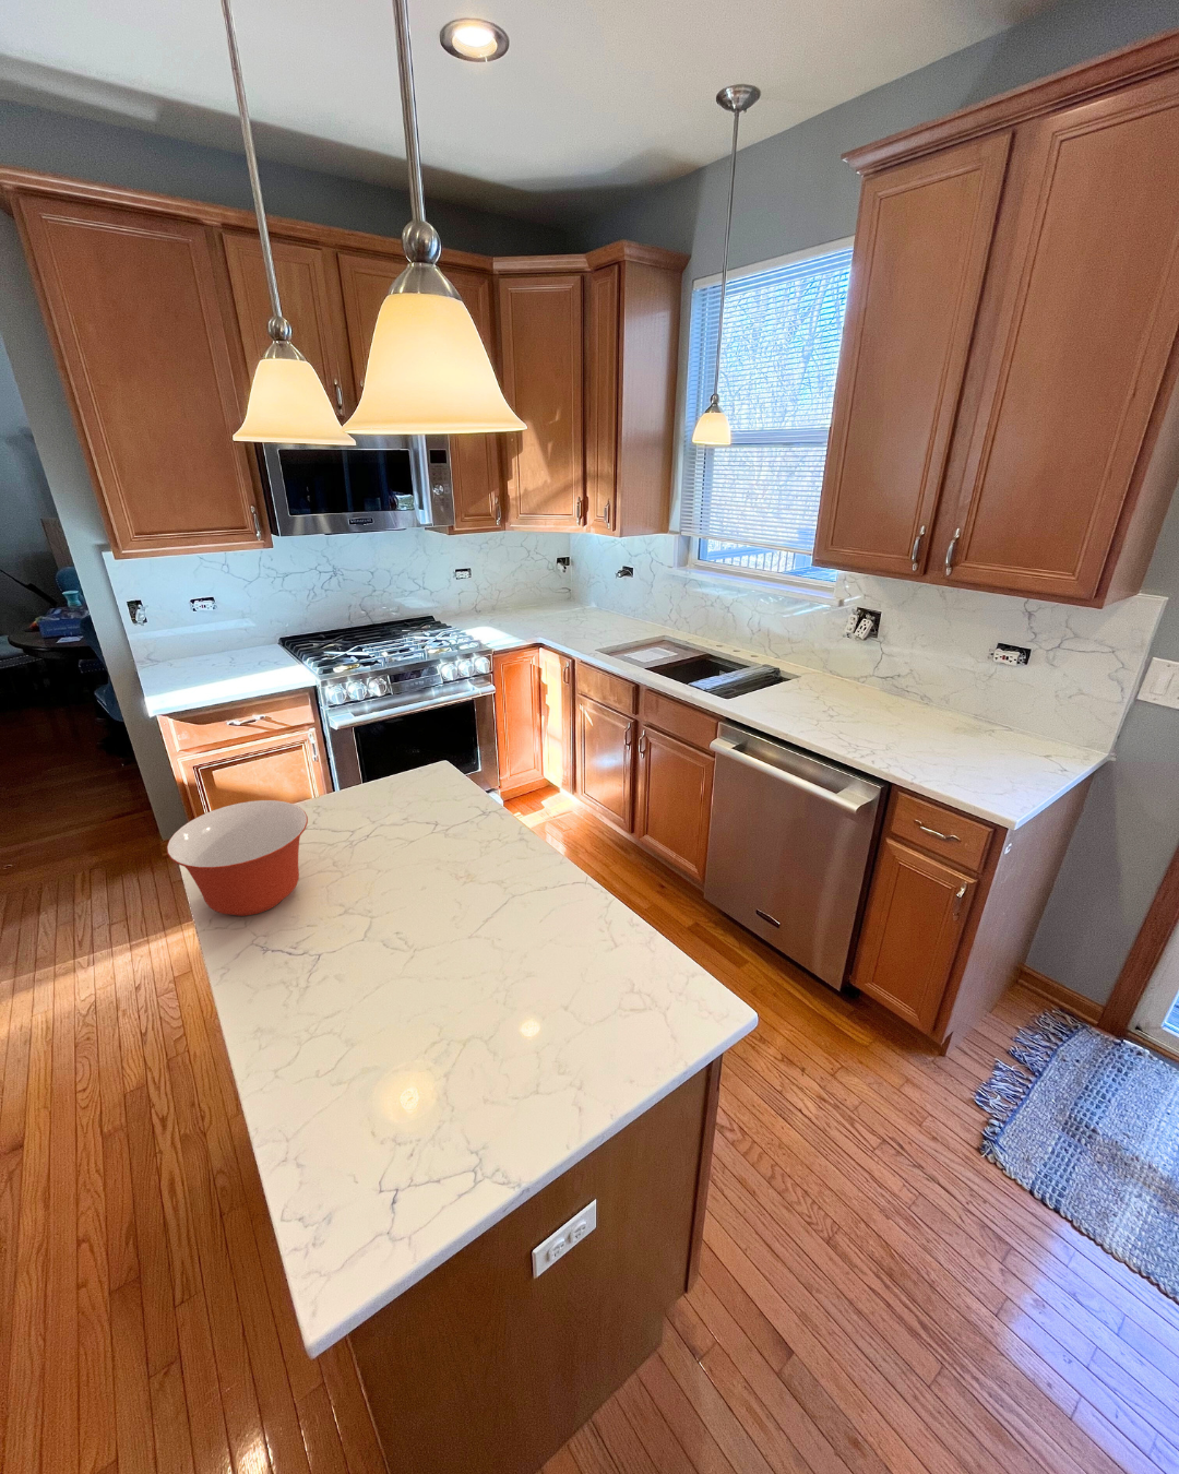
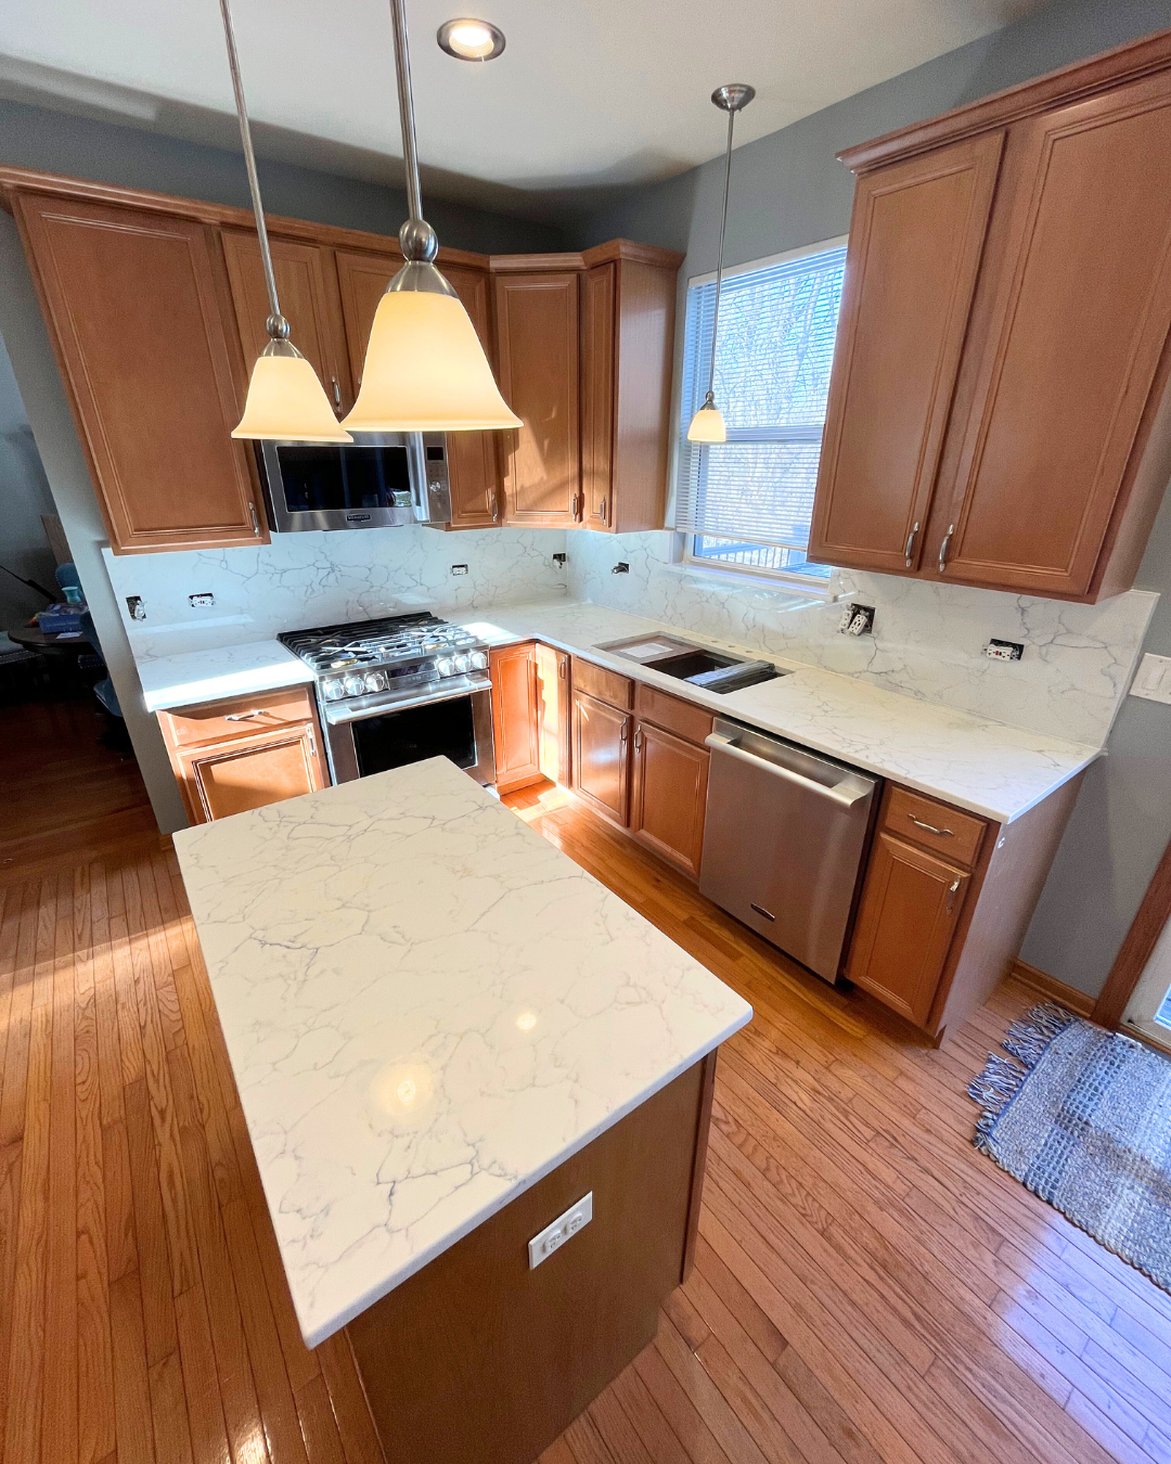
- mixing bowl (248, 864)
